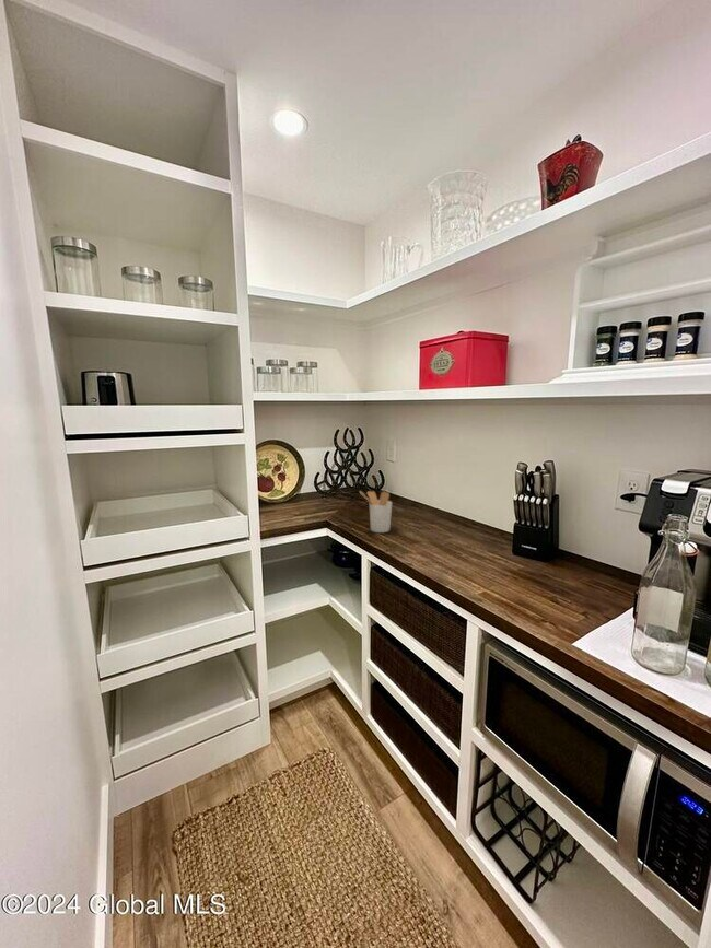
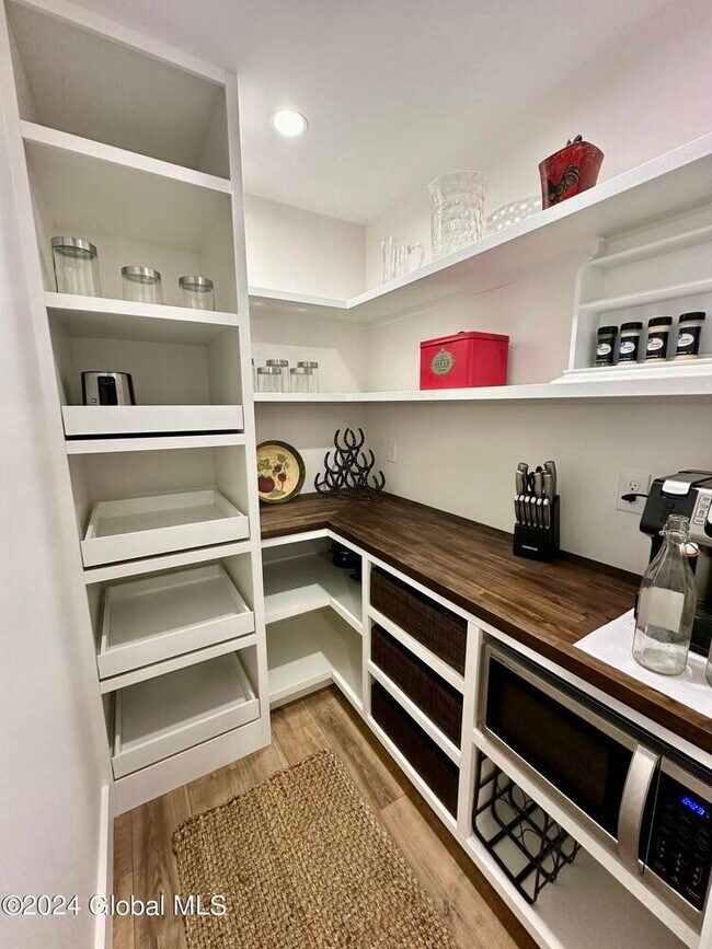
- utensil holder (374, 510)
